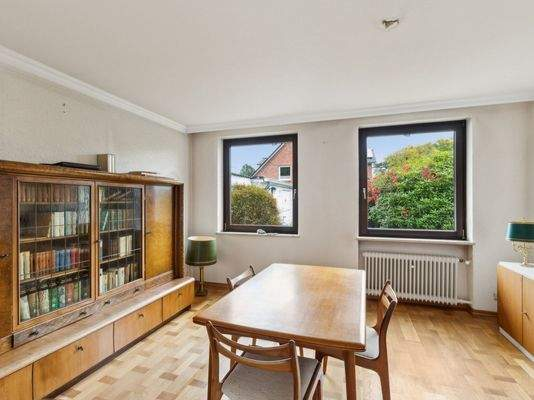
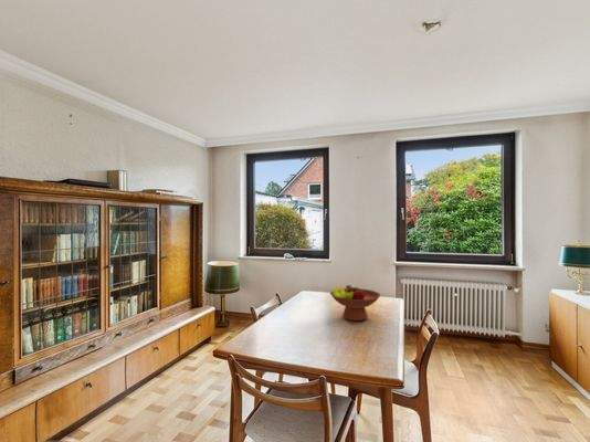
+ fruit bowl (355, 301)
